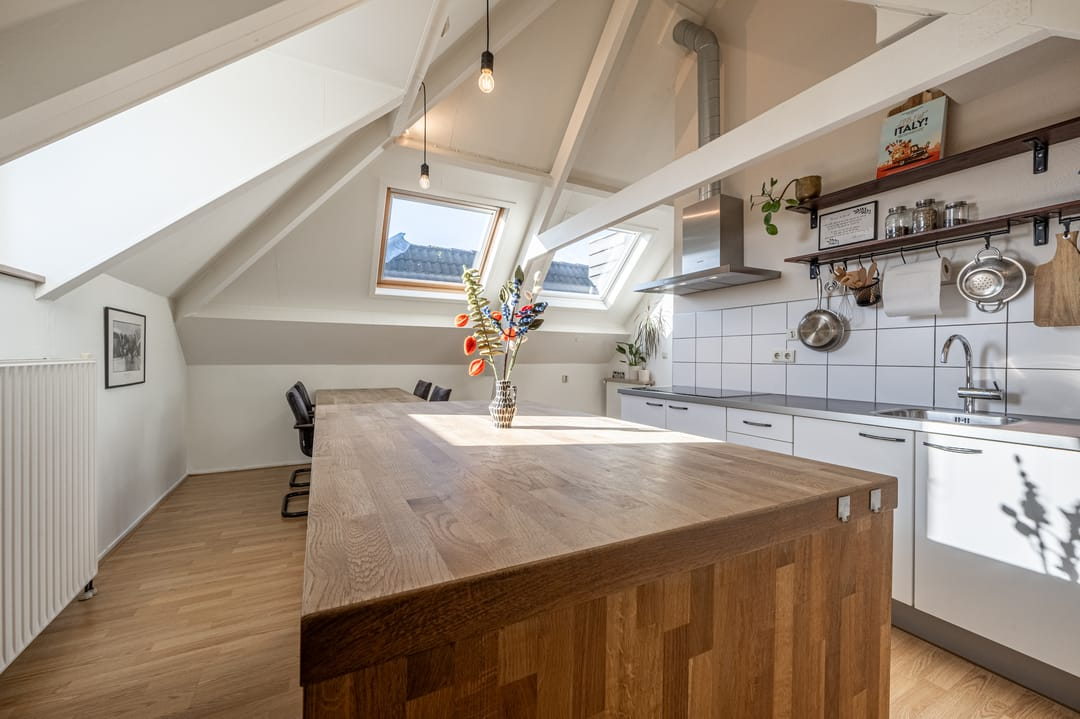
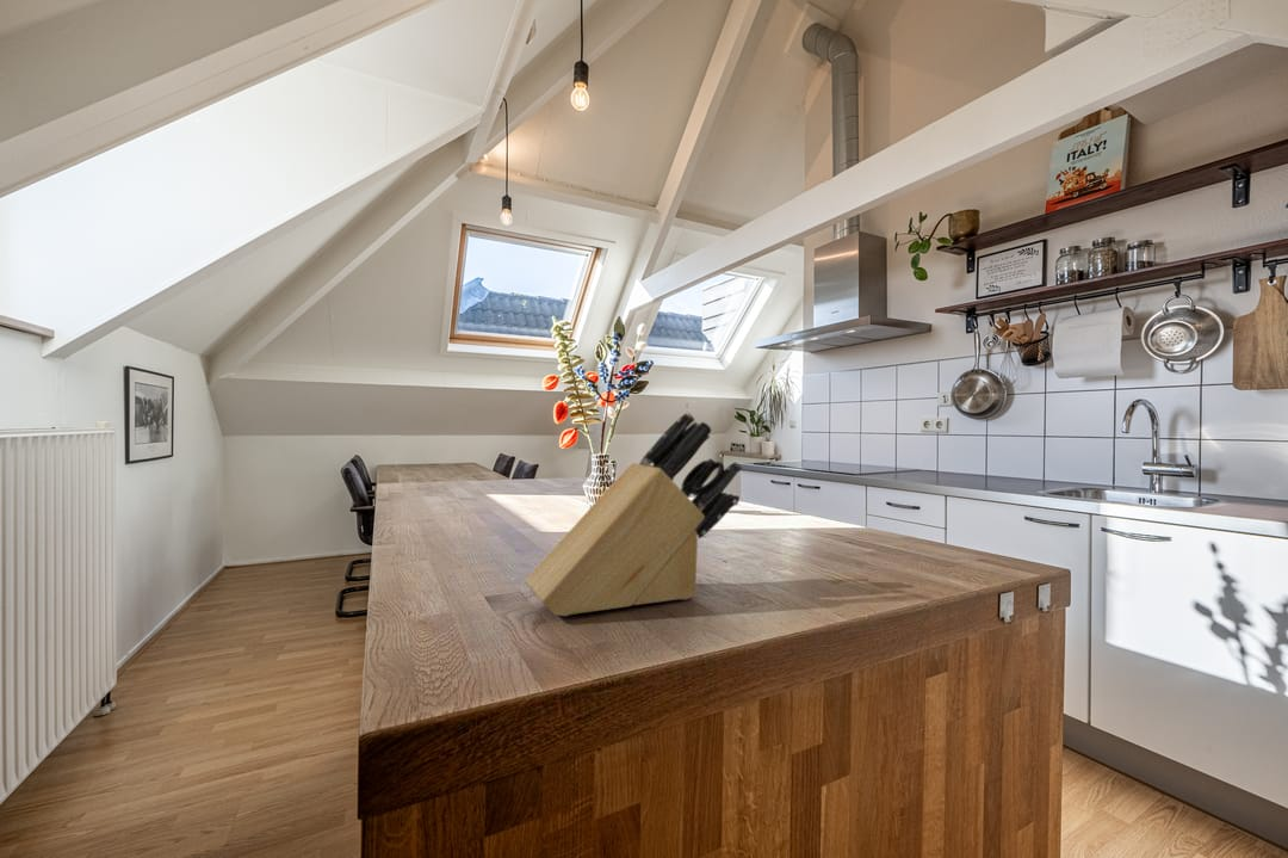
+ knife block (638, 504)
